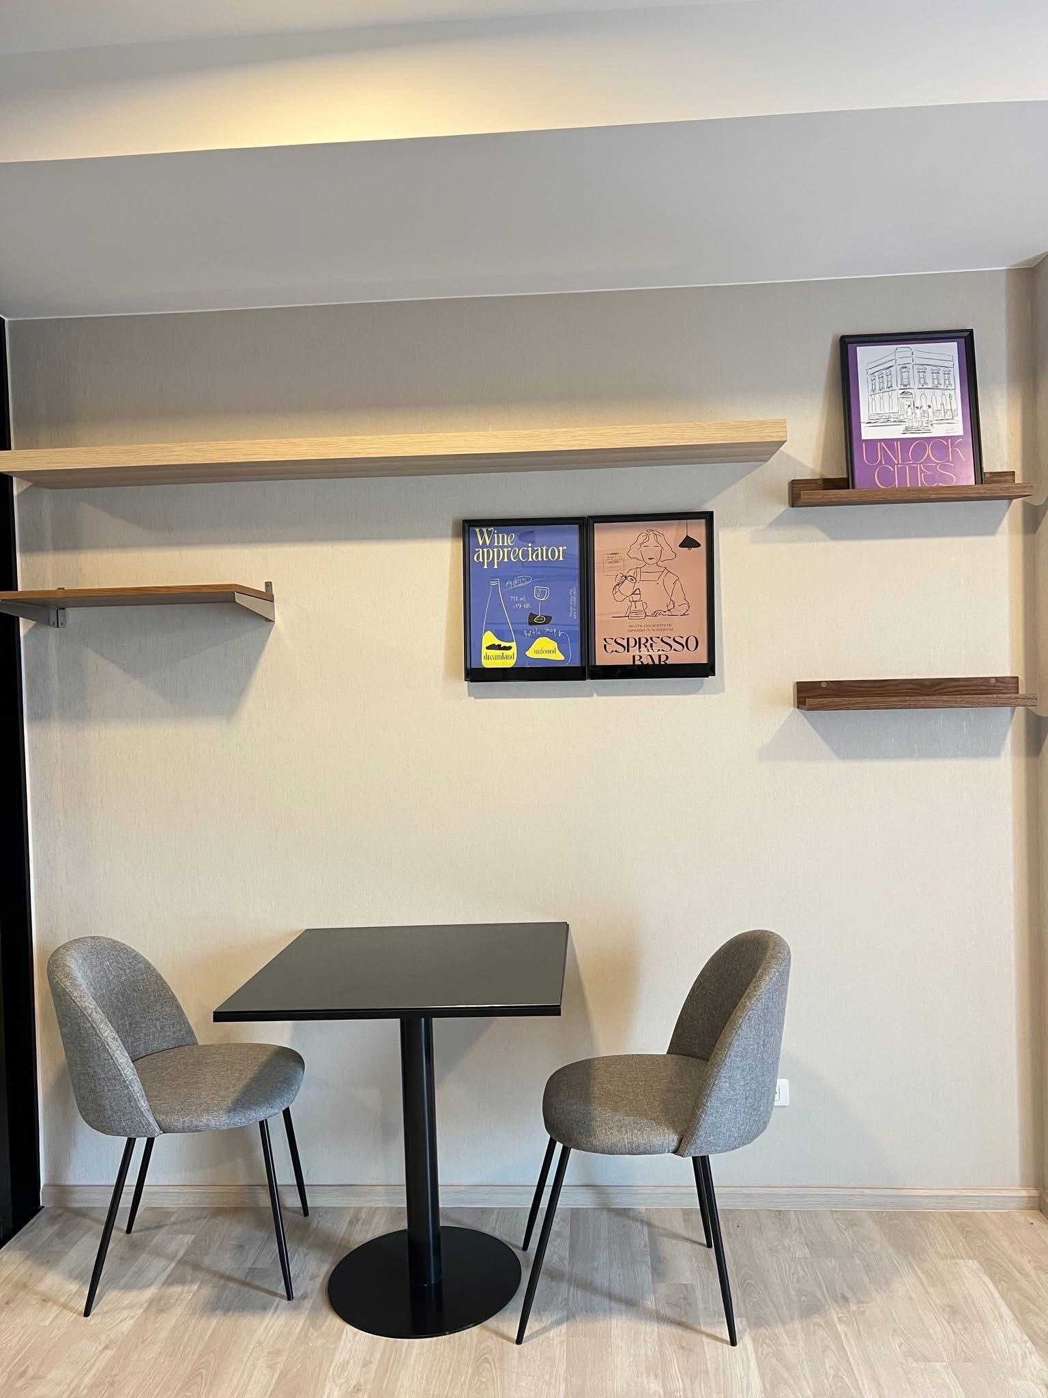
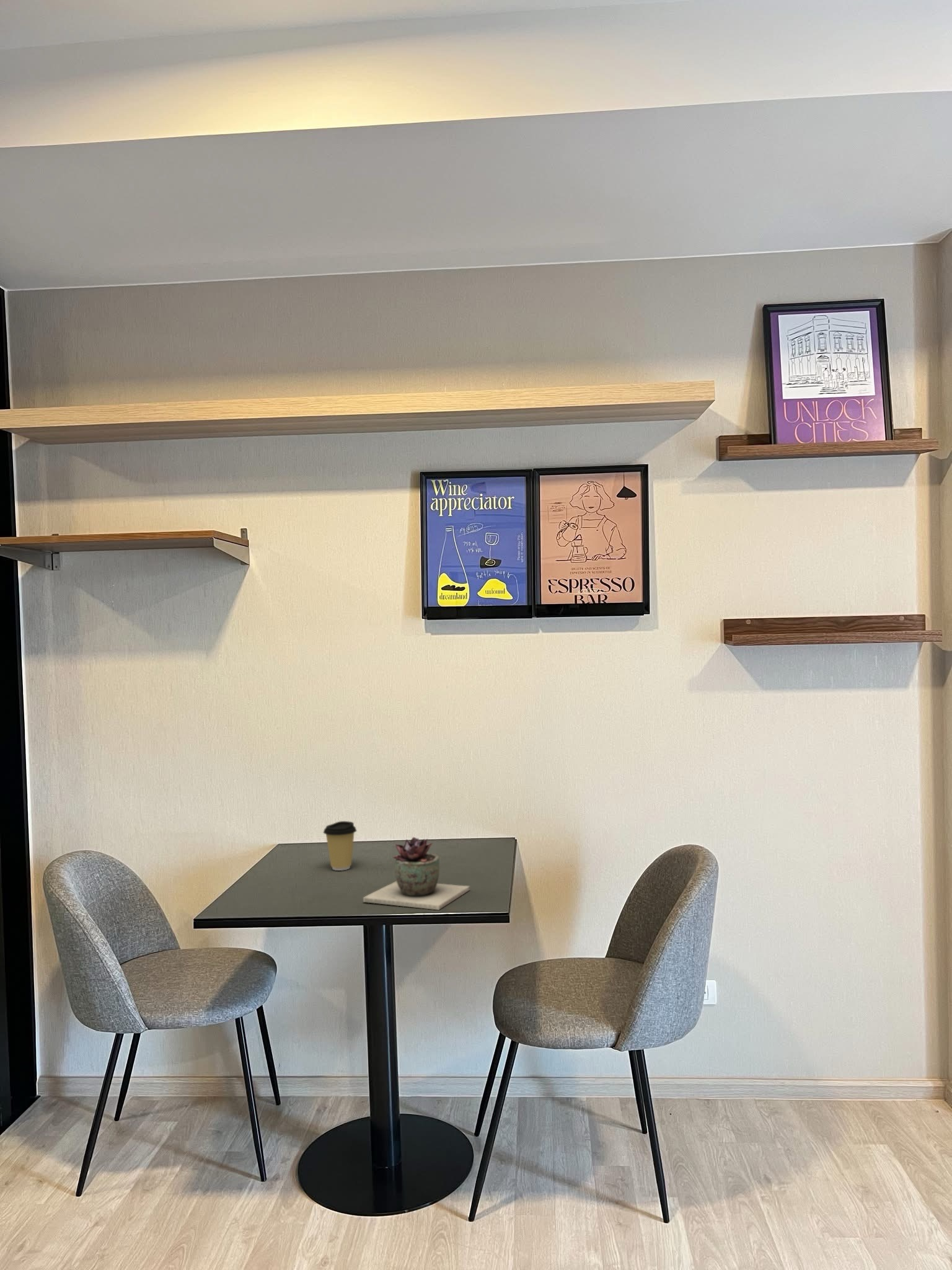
+ coffee cup (340, 846)
+ succulent plant (416, 866)
